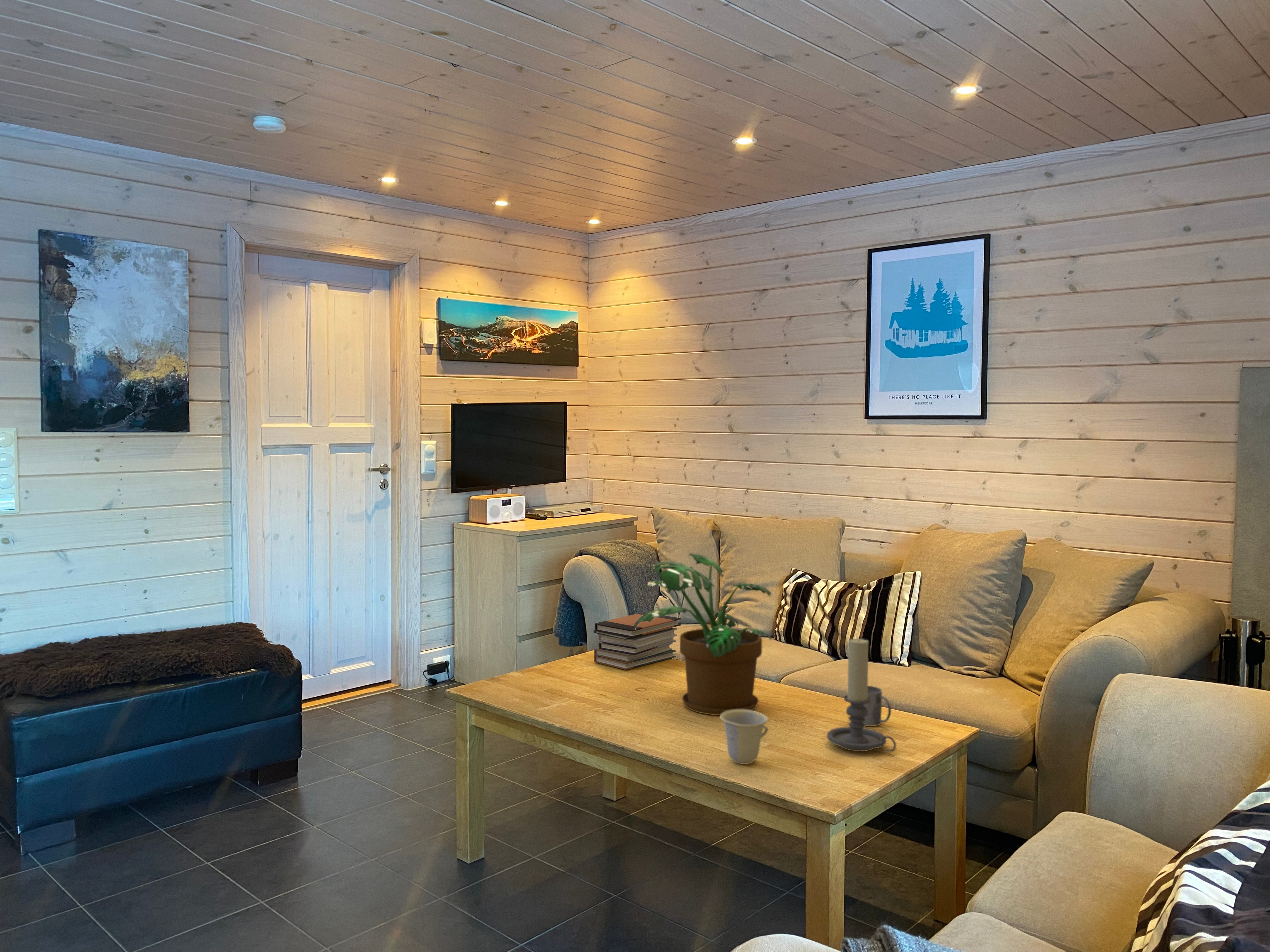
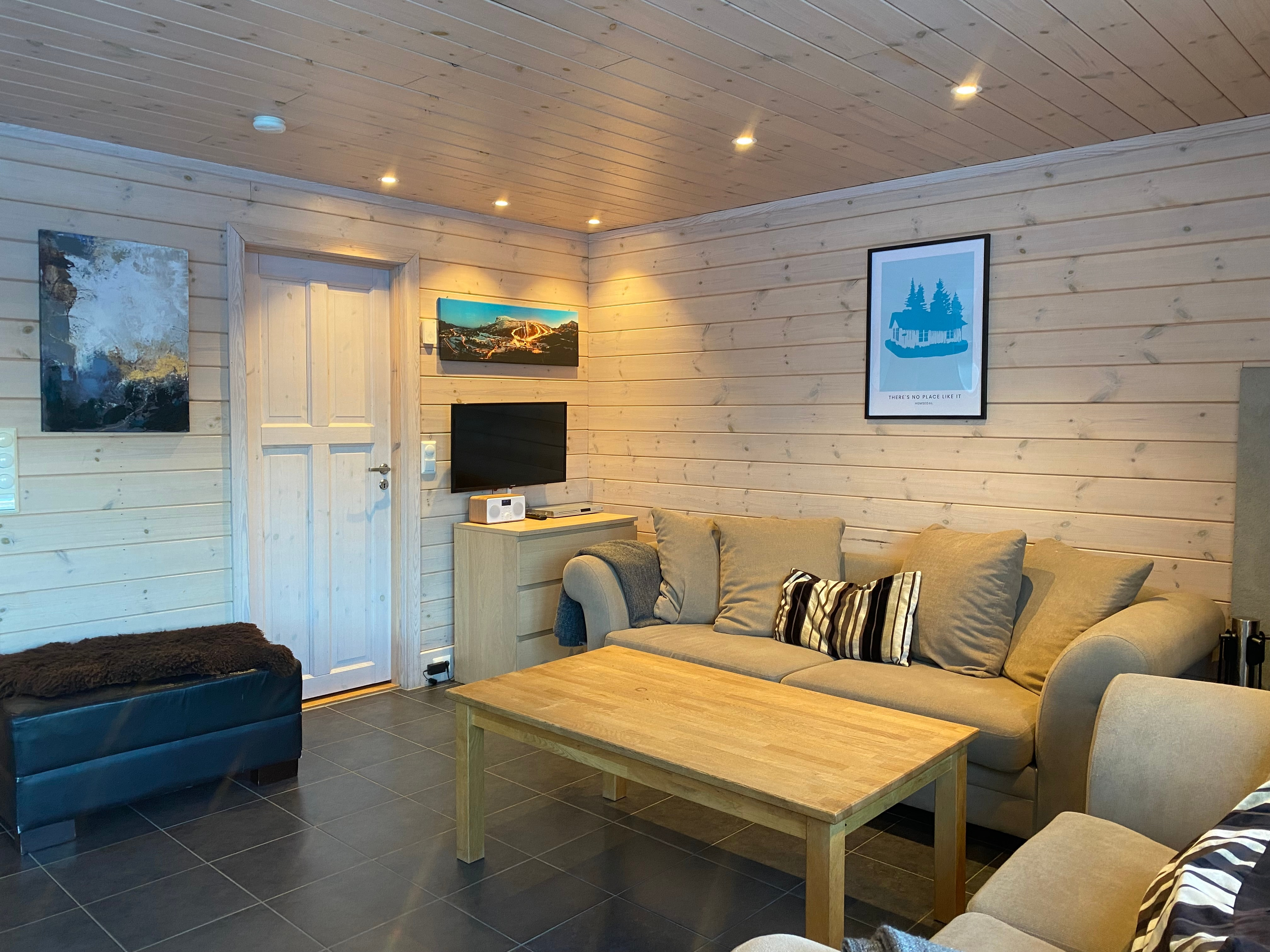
- mug (872, 707)
- book stack (637, 640)
- potted plant (696, 630)
- candle holder (863, 693)
- cup (744, 738)
